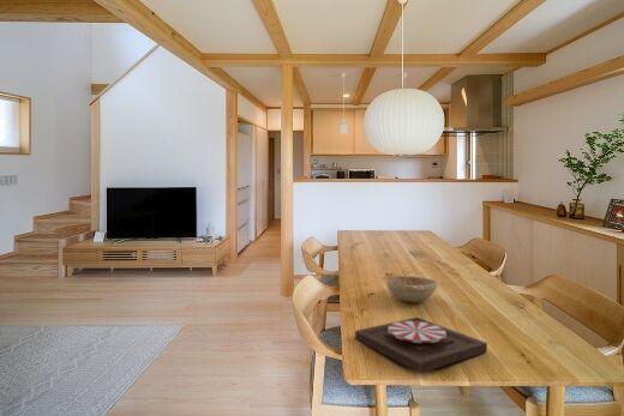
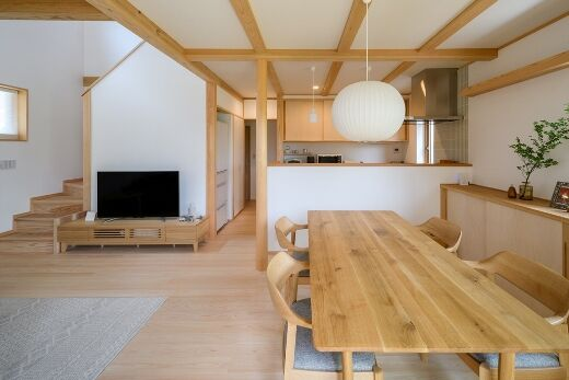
- decorative bowl (410, 289)
- plate (418, 337)
